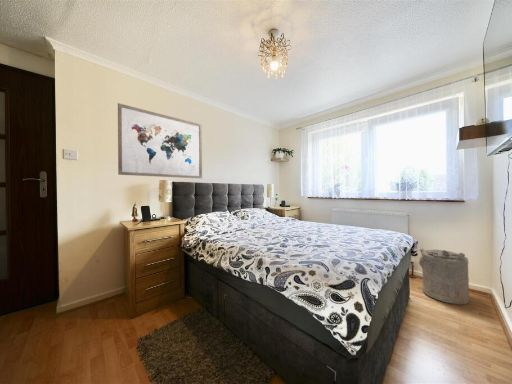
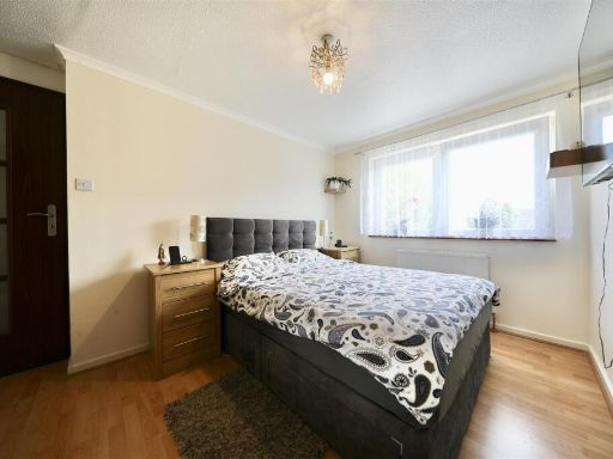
- wall art (165, 146)
- laundry hamper (441, 272)
